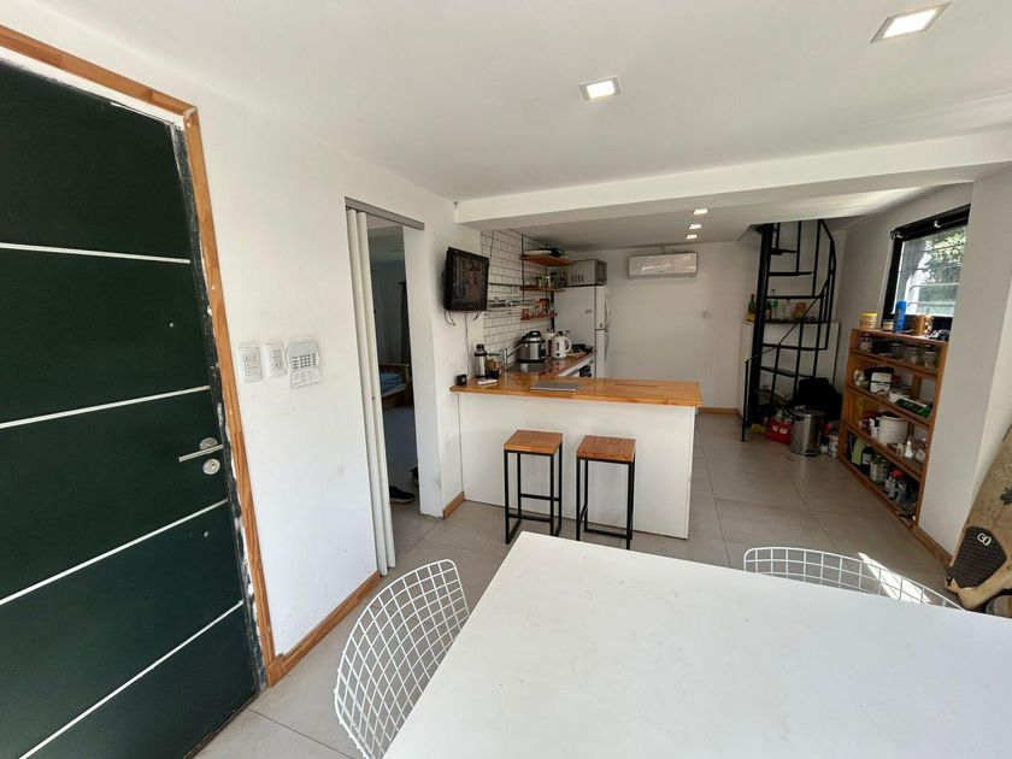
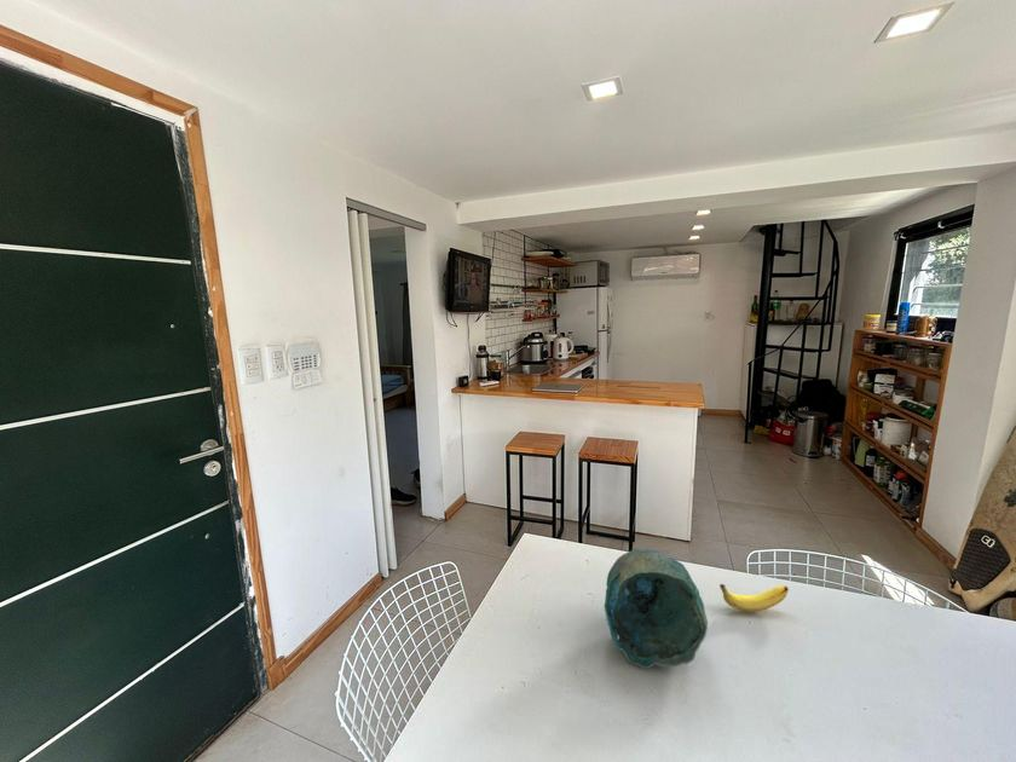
+ banana (752, 595)
+ decorative bowl (656, 600)
